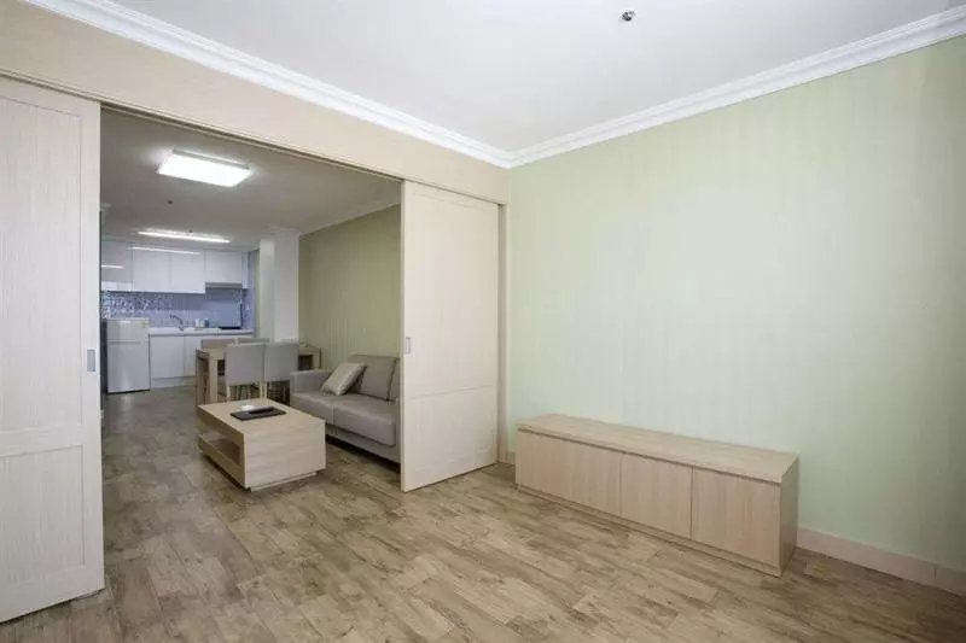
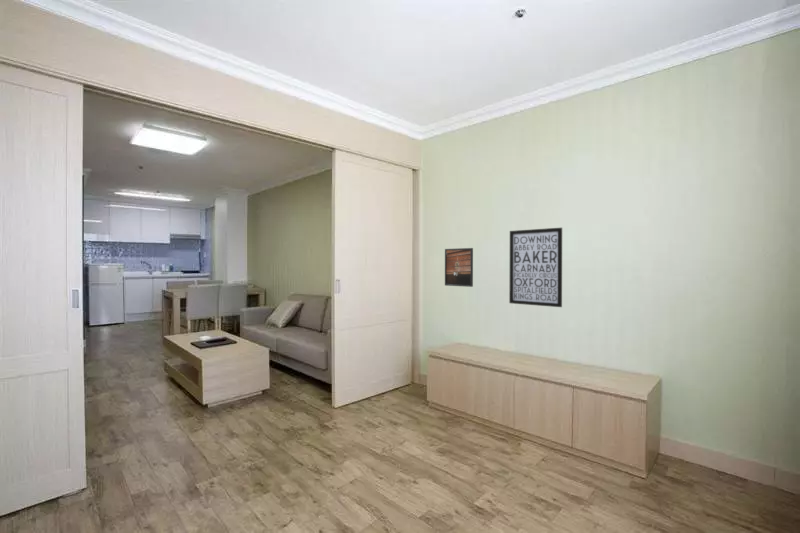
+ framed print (458, 267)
+ wall art (534, 267)
